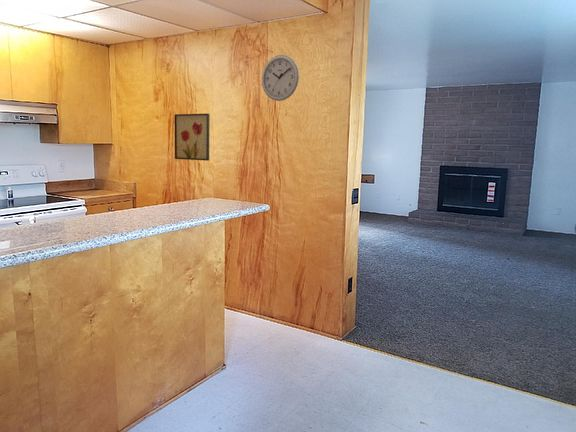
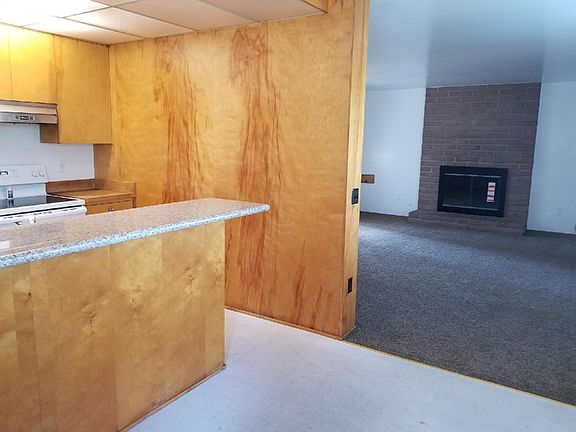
- wall clock (279, 77)
- wall art (192, 137)
